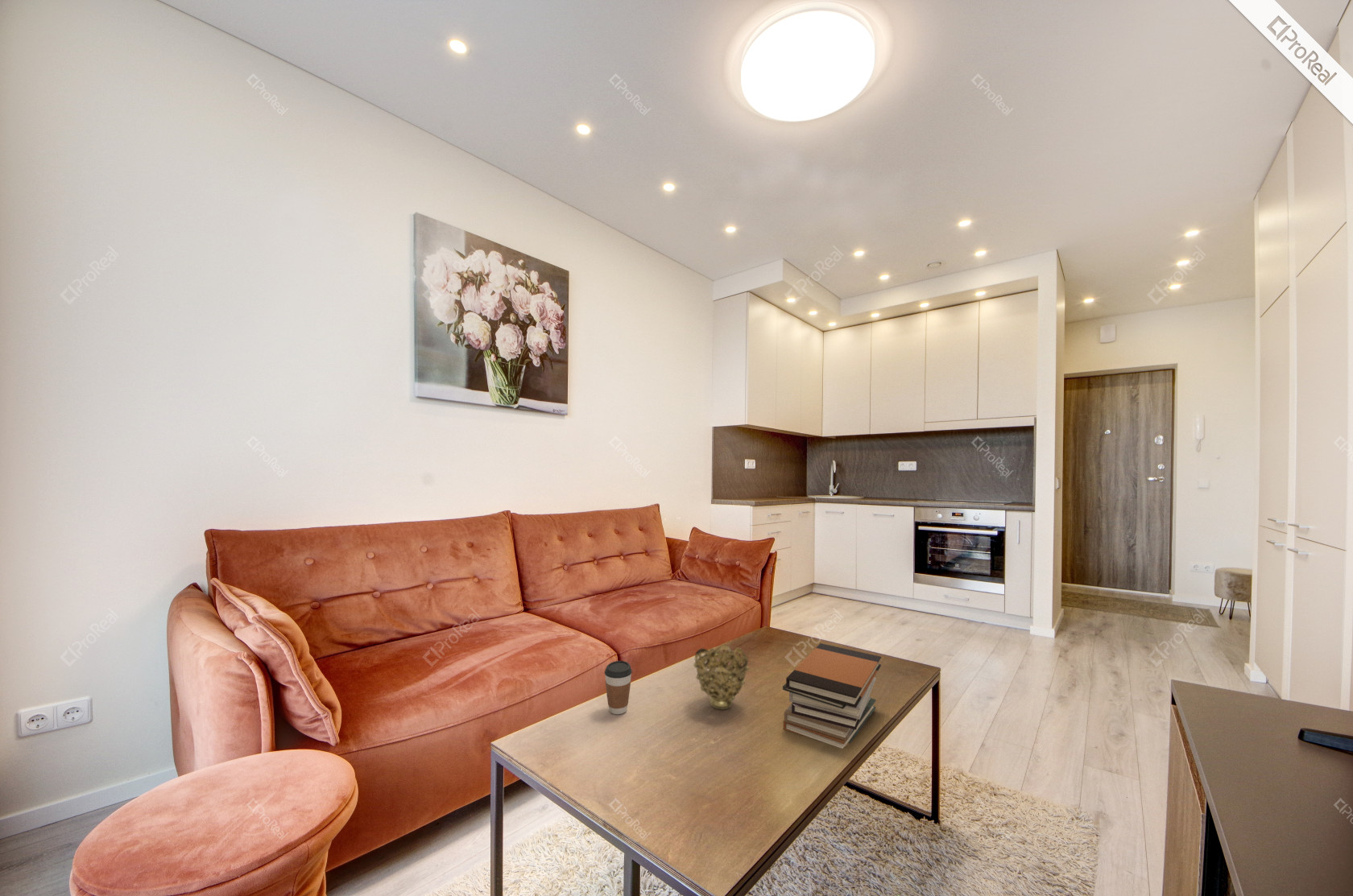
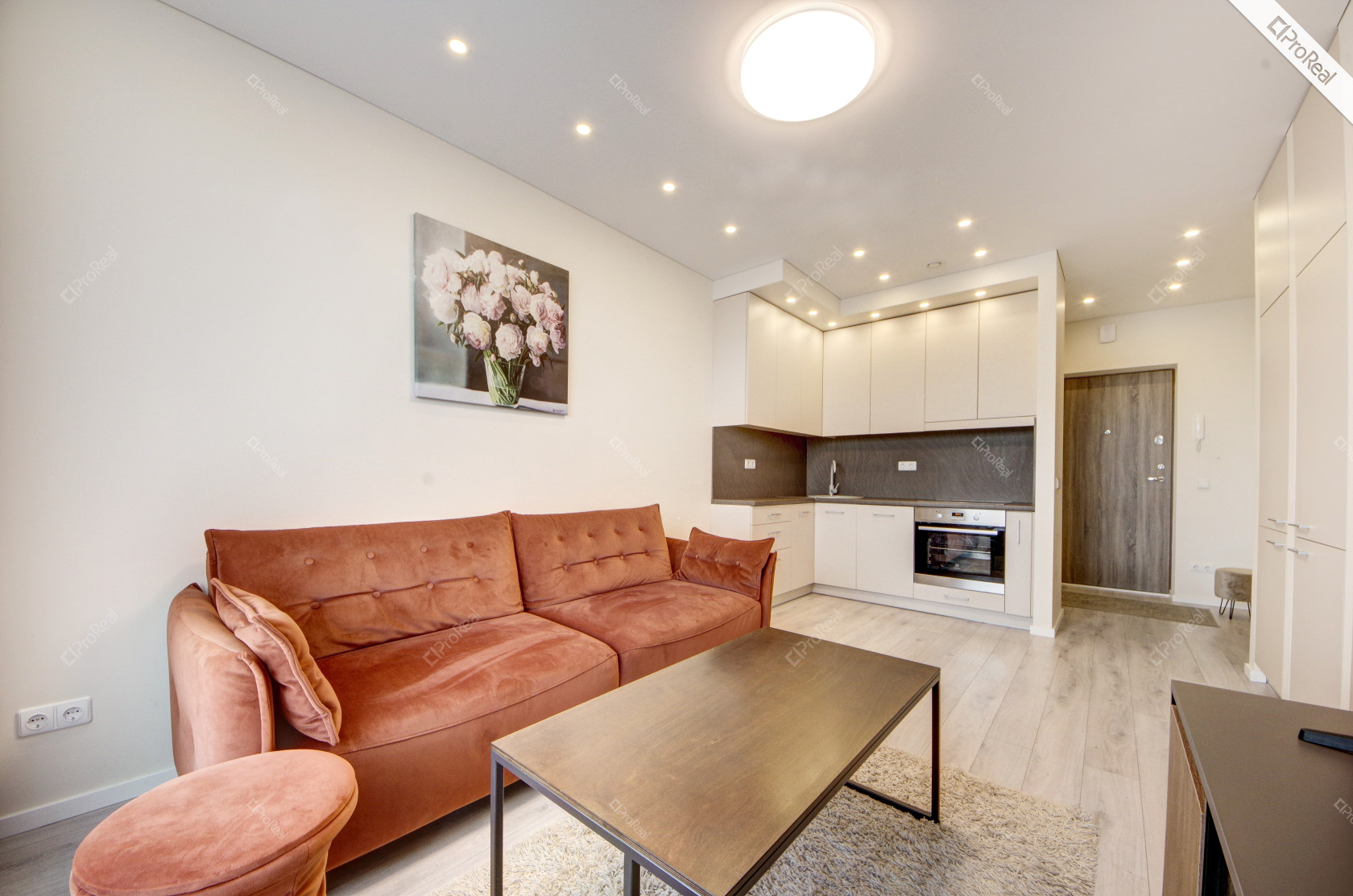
- decorative bowl (721, 679)
- book stack (834, 692)
- coffee cup (618, 687)
